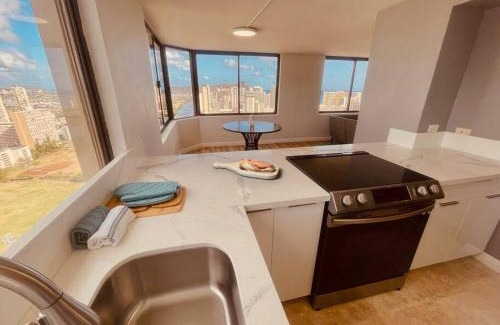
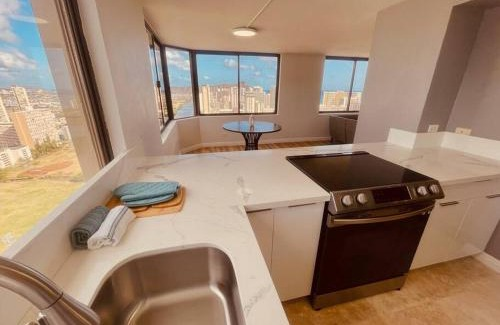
- cutting board (244, 165)
